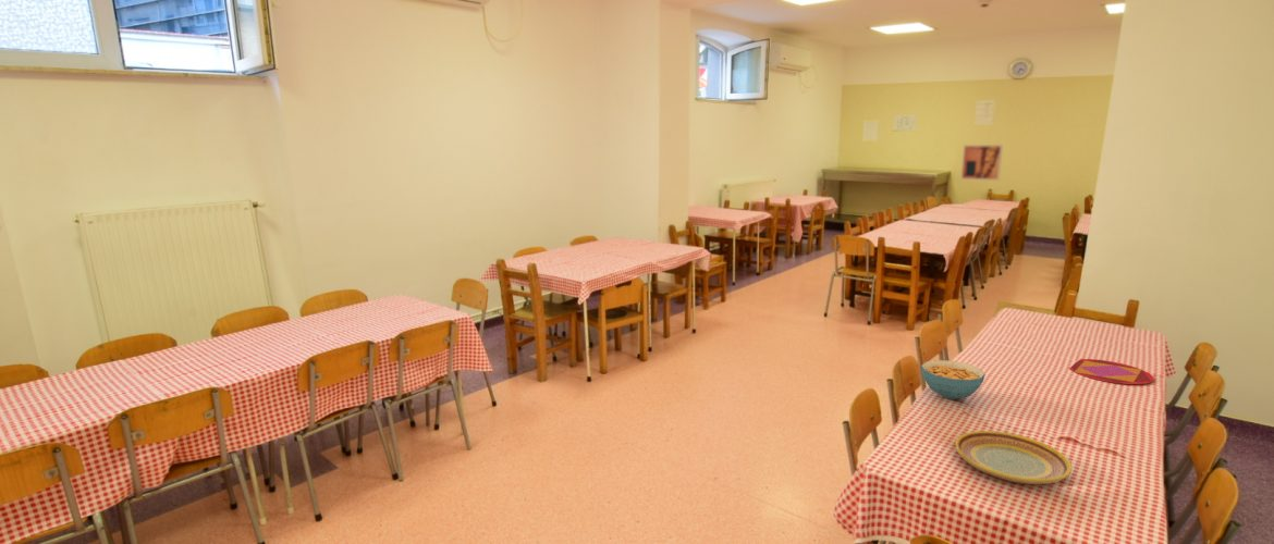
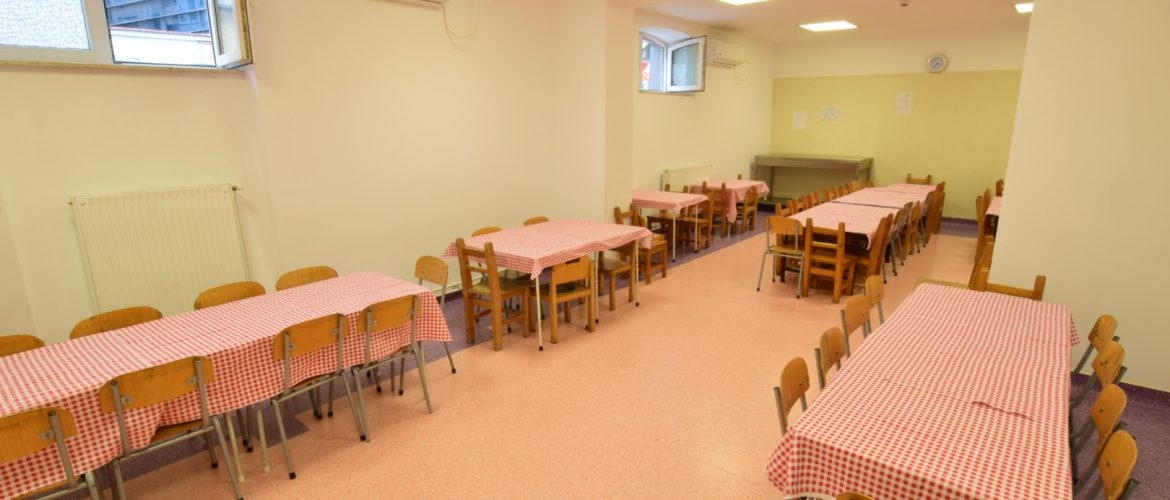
- wall art (981, 162)
- cereal bowl (951, 382)
- plate (1010, 459)
- plate (1107, 370)
